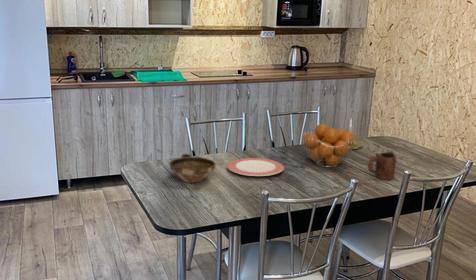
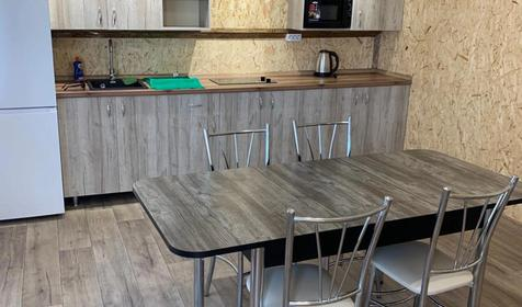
- candle holder (351, 132)
- mug (380, 165)
- fruit basket (328, 145)
- plate (255, 167)
- bowl (192, 169)
